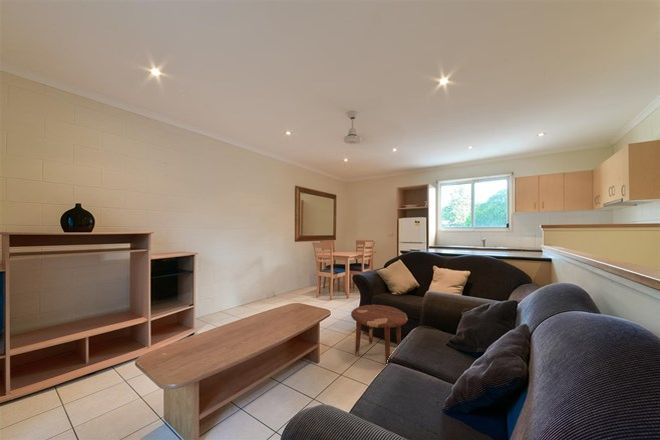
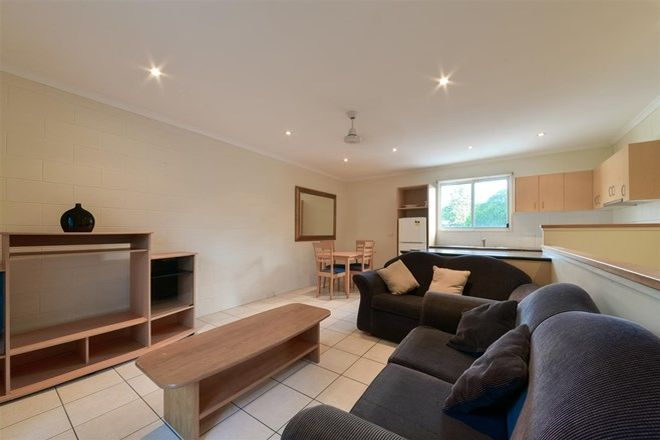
- side table (384, 333)
